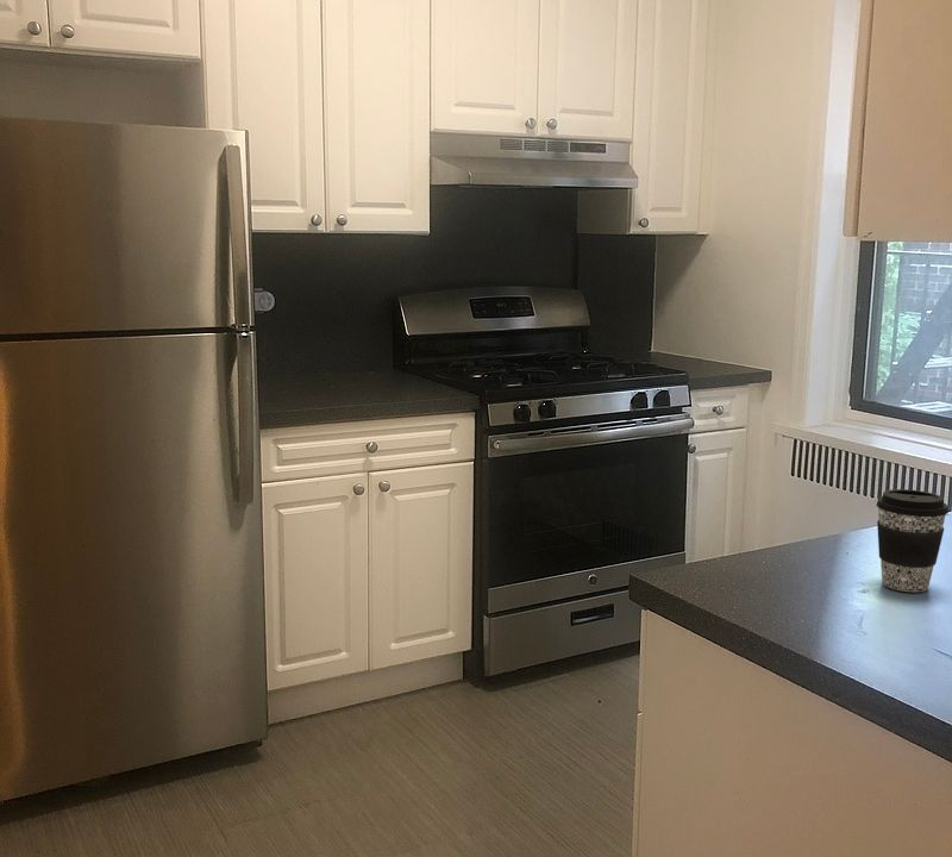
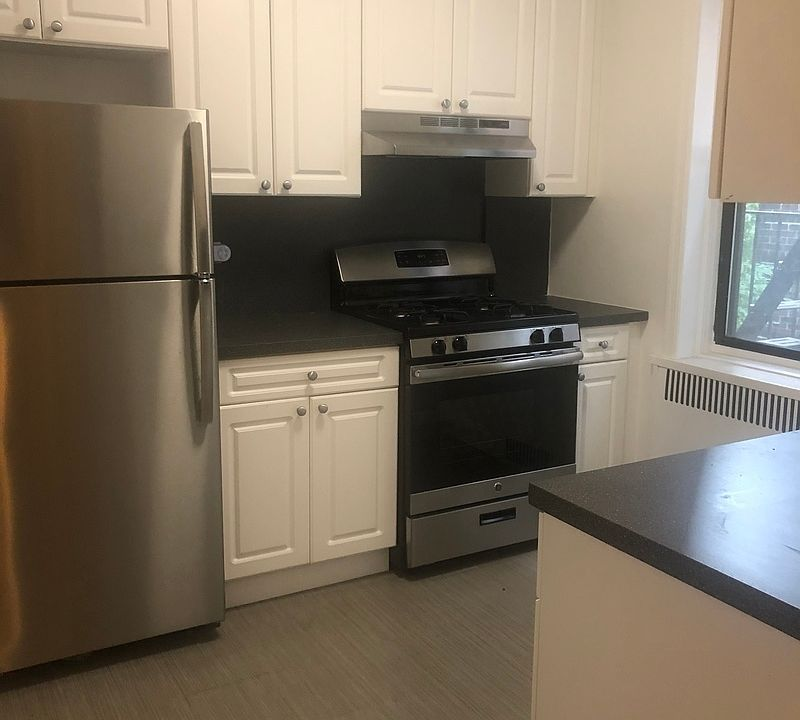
- coffee cup (908, 540)
